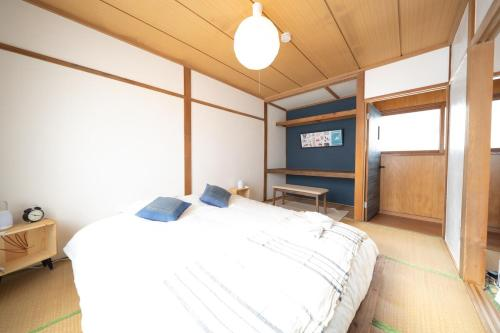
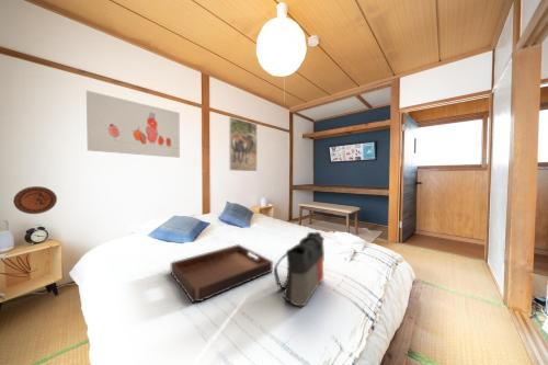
+ wall art (139, 128)
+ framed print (243, 146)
+ serving tray (221, 266)
+ decorative plate (36, 199)
+ tote bag (300, 262)
